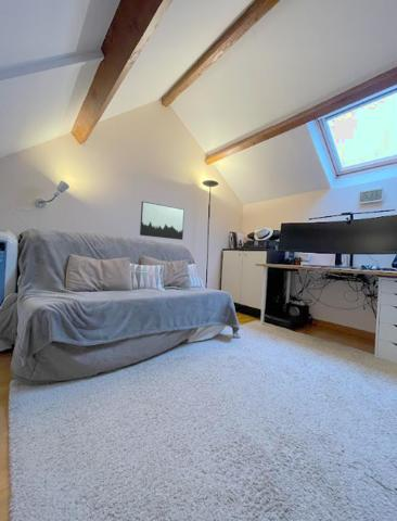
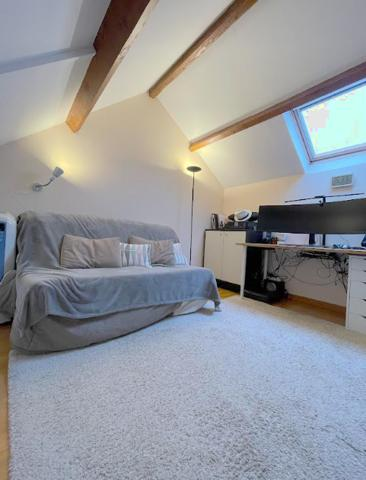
- wall art (163, 221)
